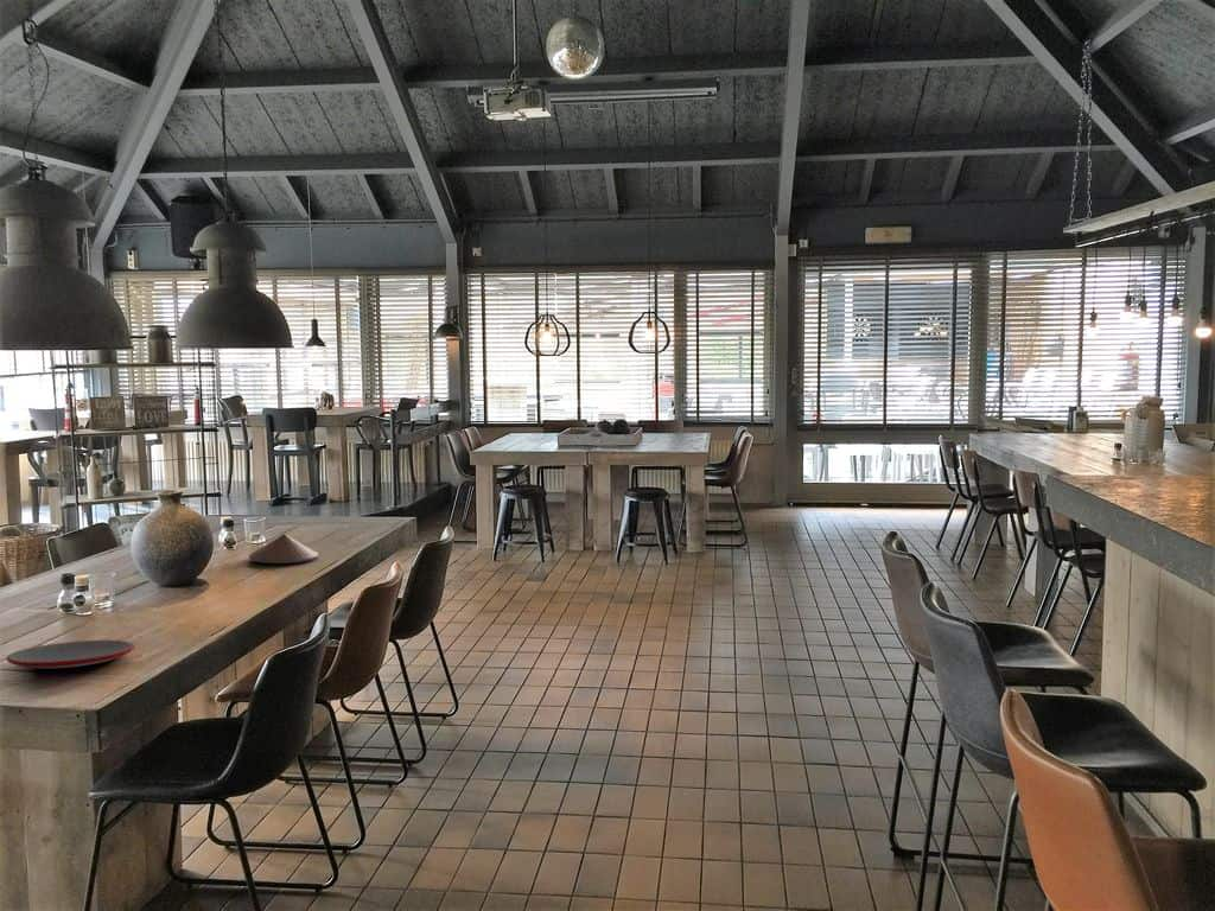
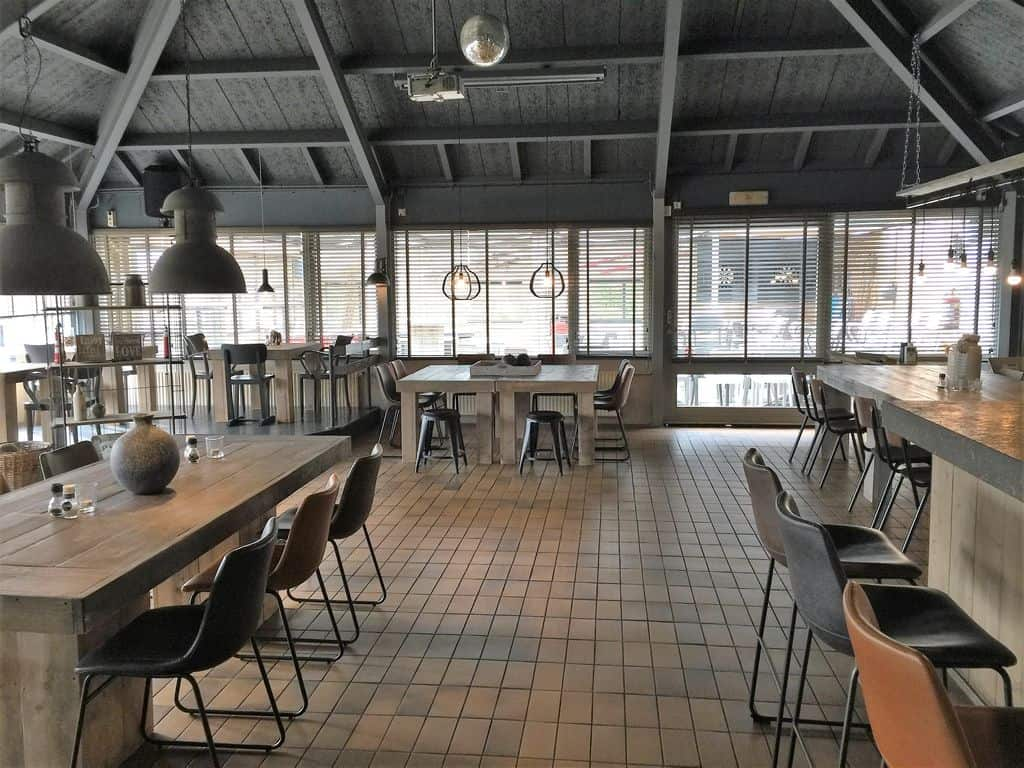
- plate (72, 654)
- decorative bowl (284, 546)
